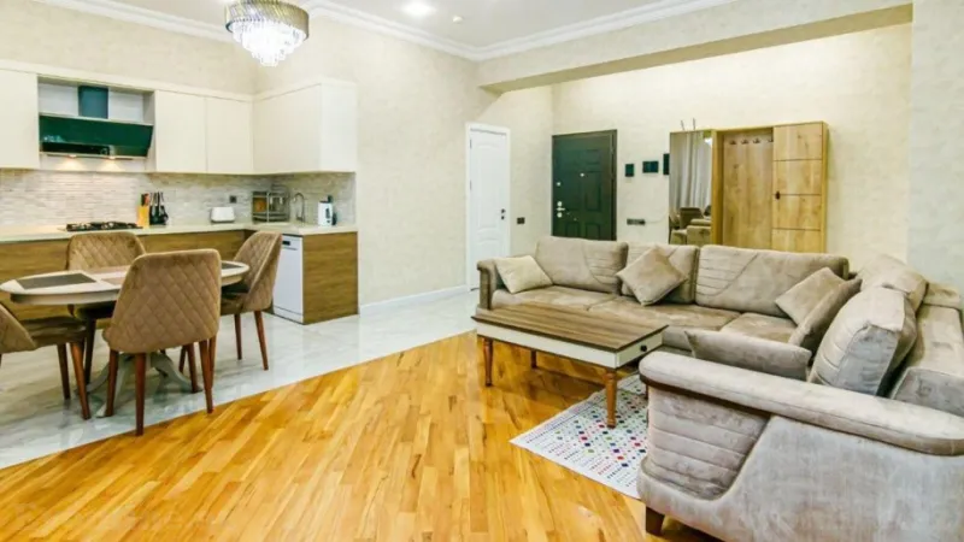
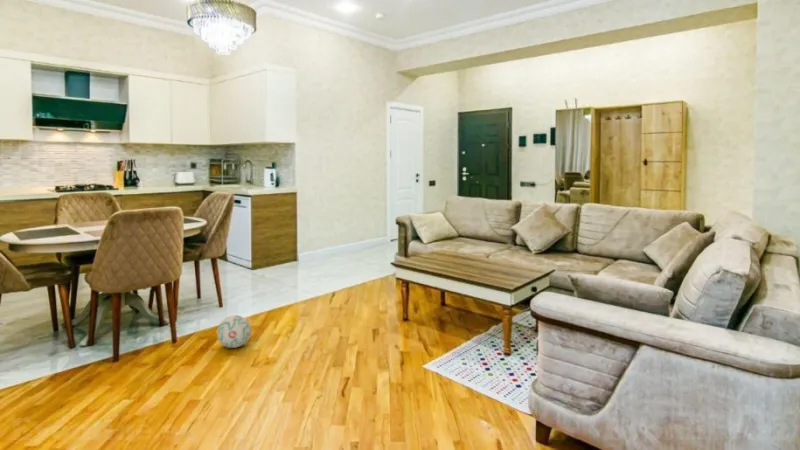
+ ball (234, 331)
